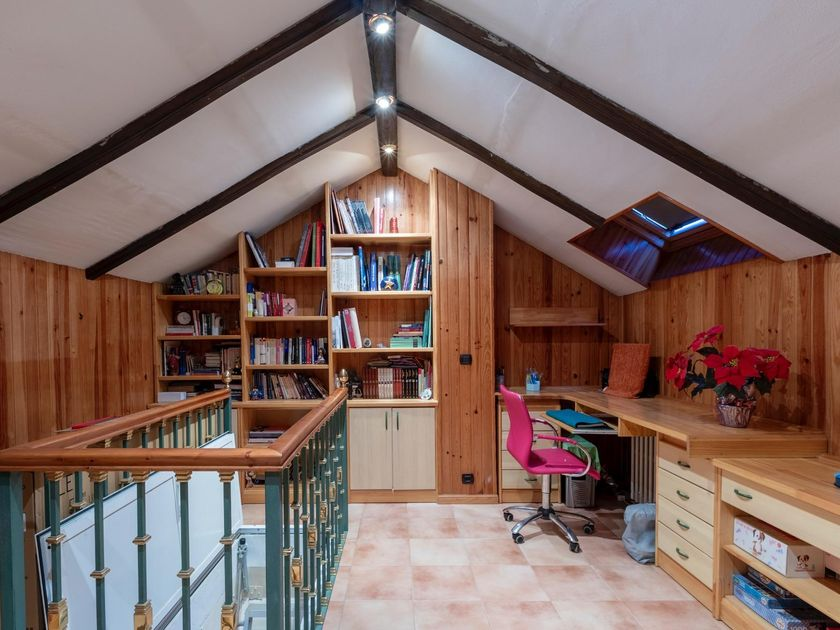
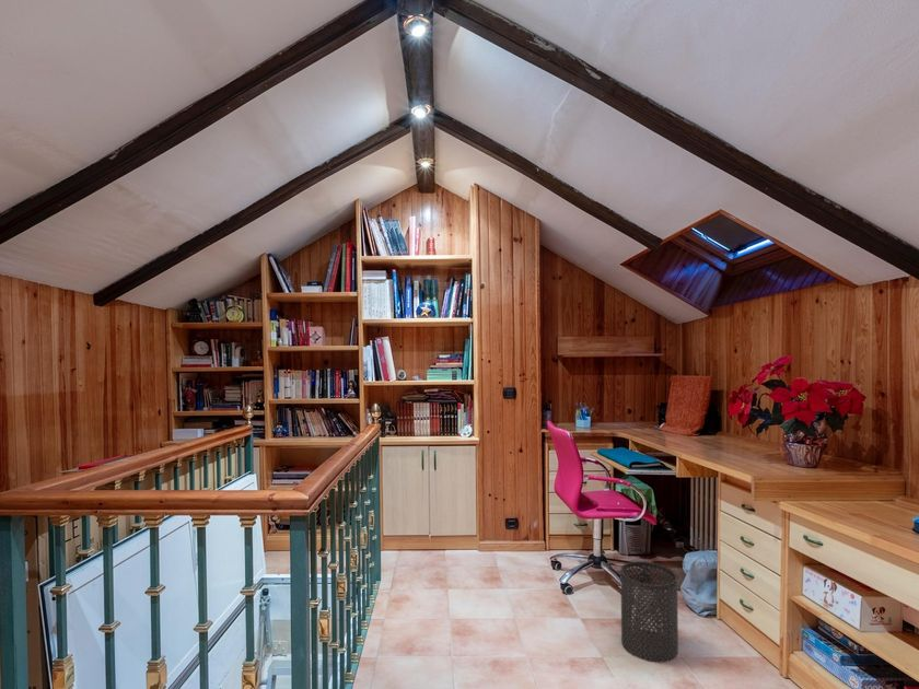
+ trash can (649, 609)
